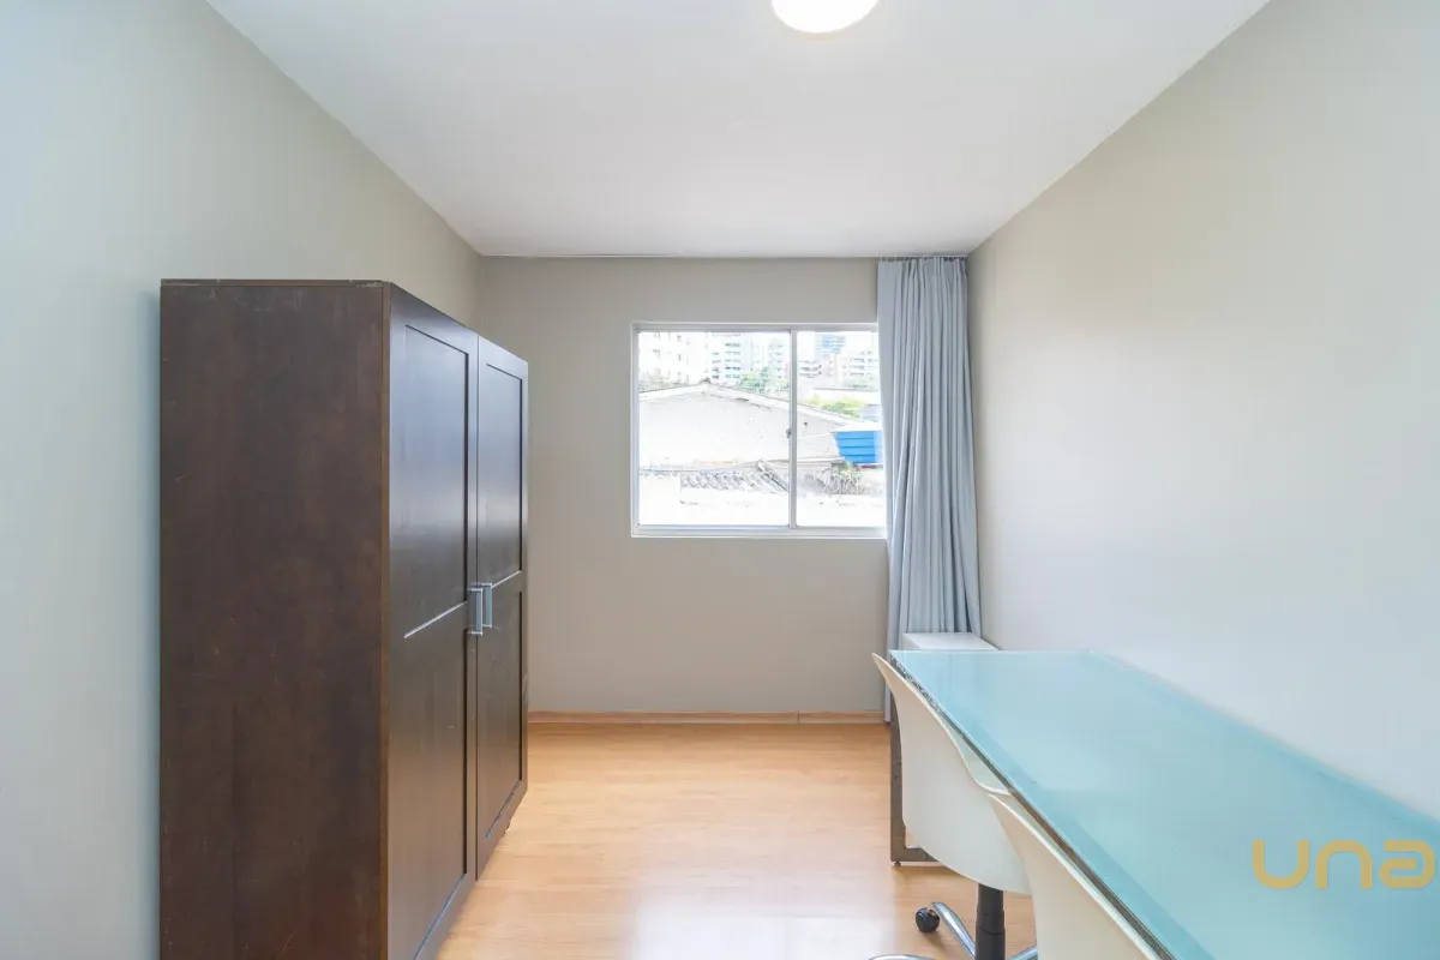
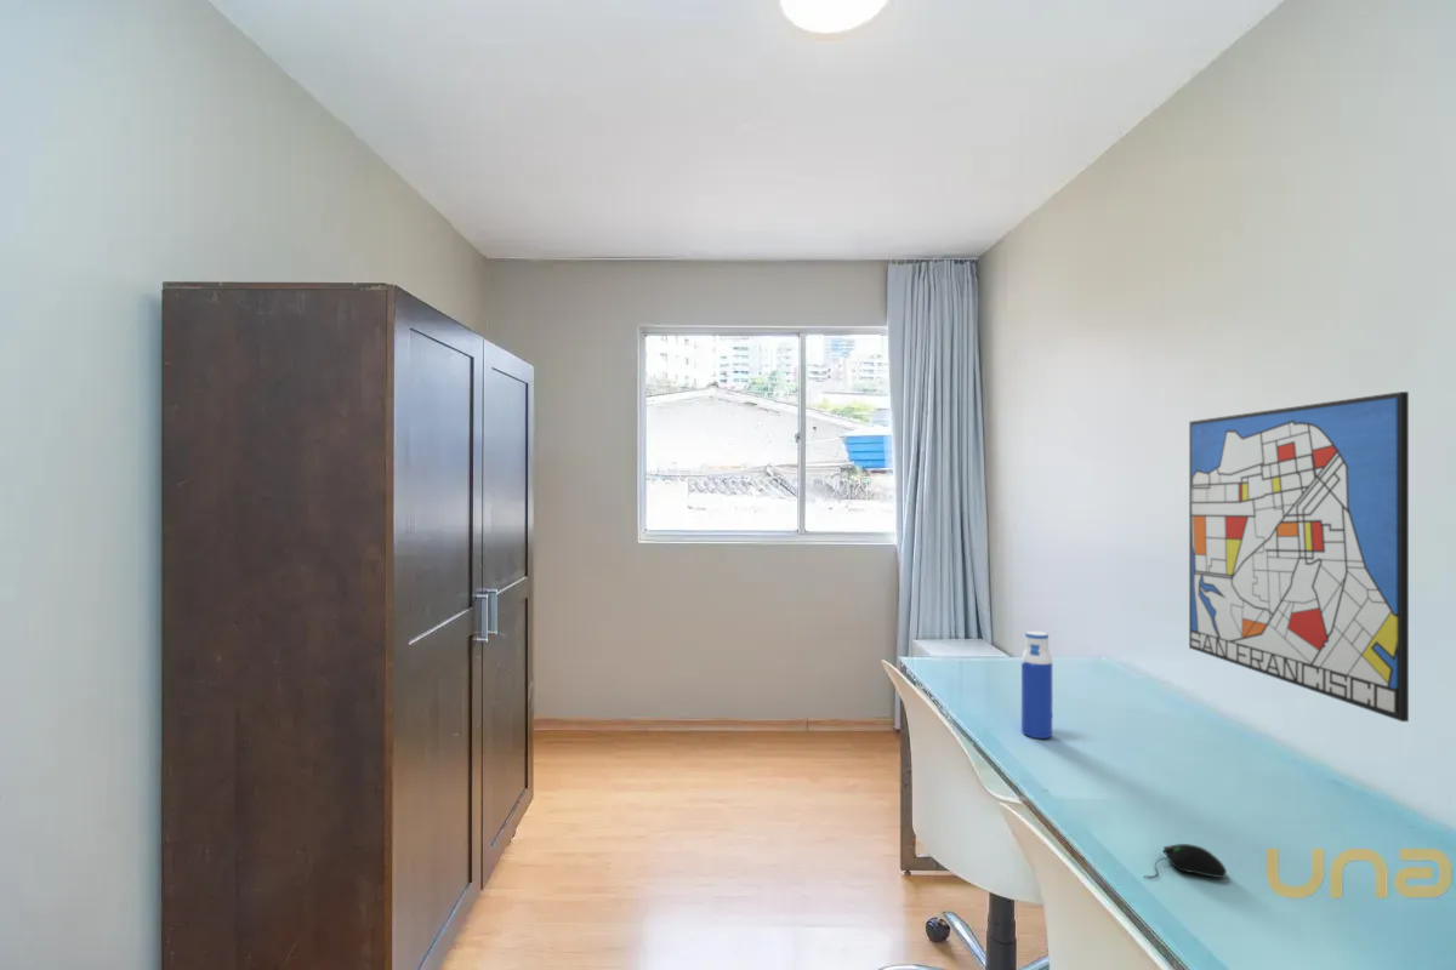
+ wall art (1278, 543)
+ computer mouse (1181, 858)
+ water bottle (1036, 683)
